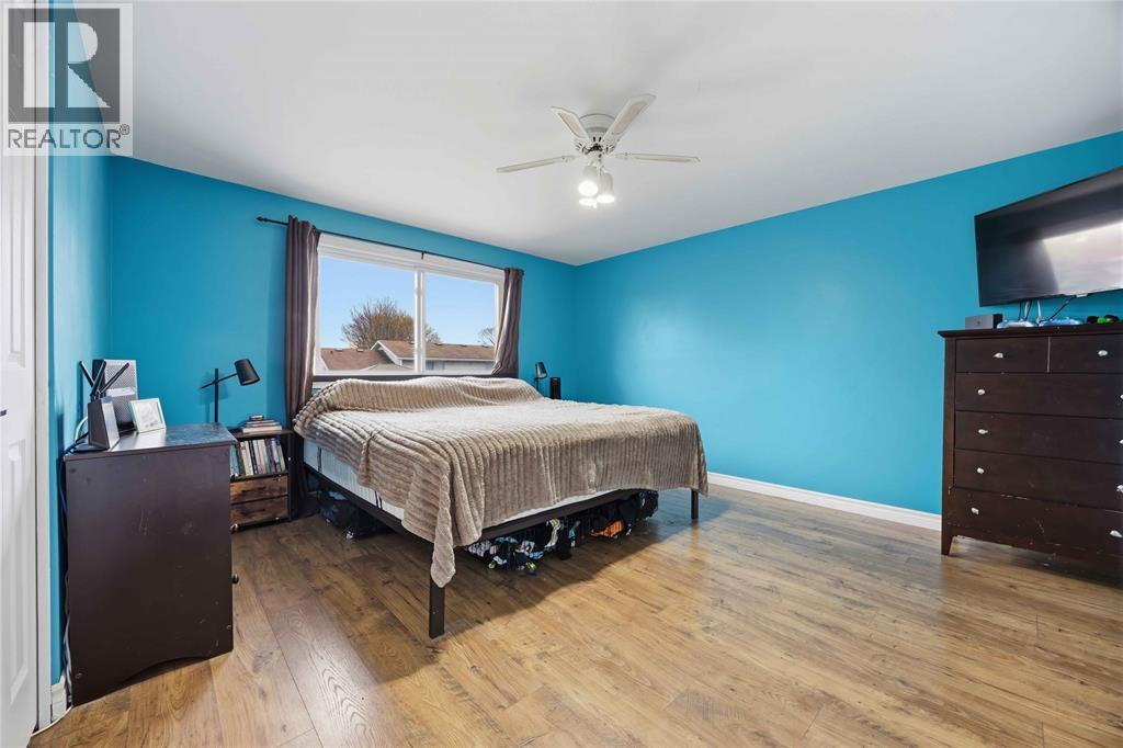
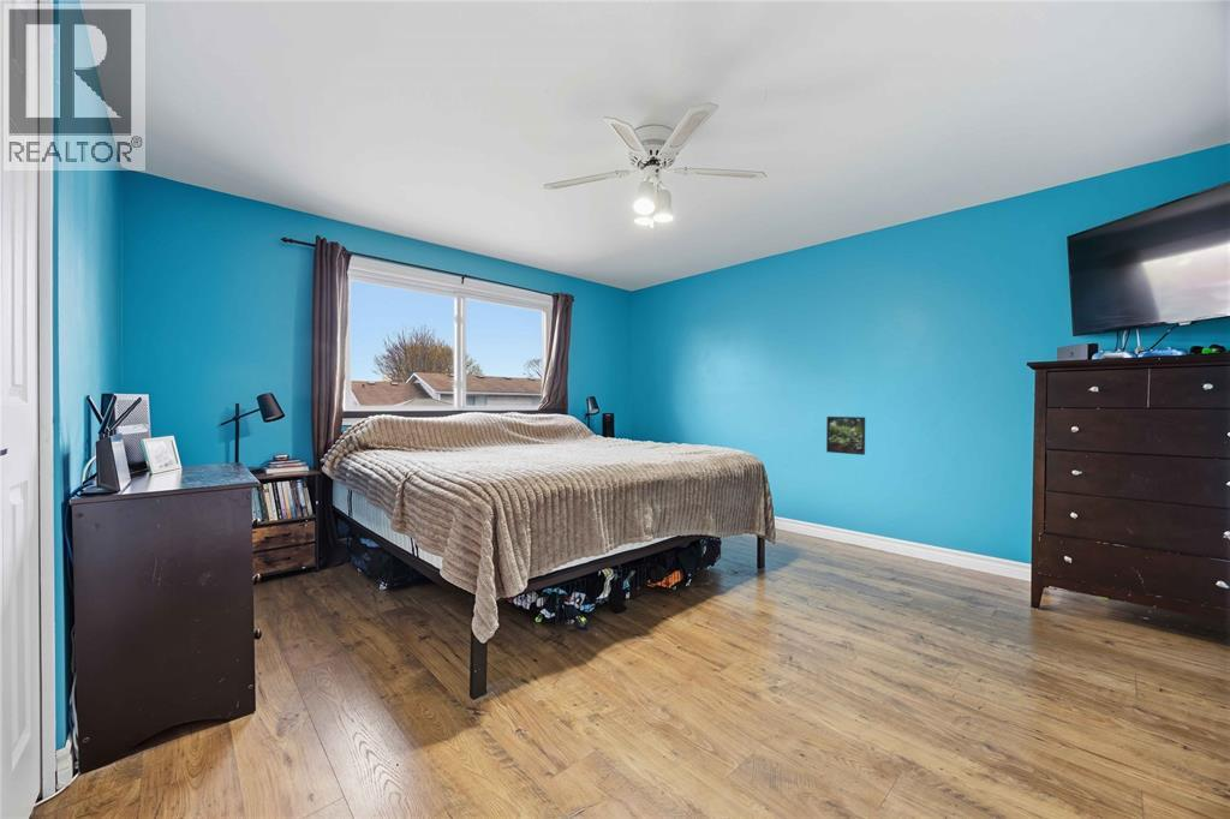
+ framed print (844, 435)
